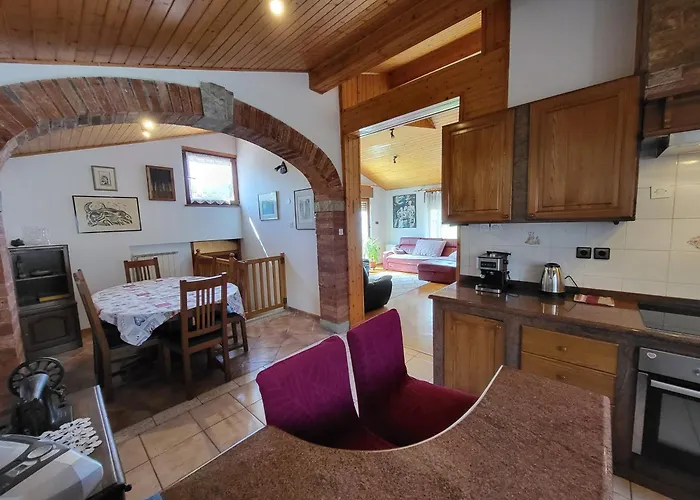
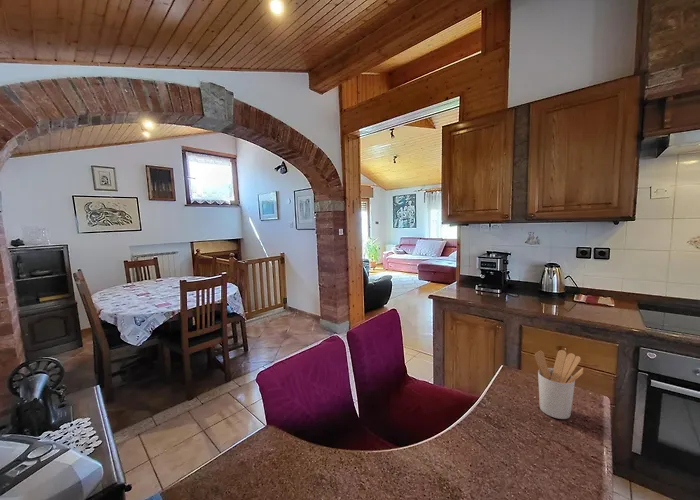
+ utensil holder (559, 381)
